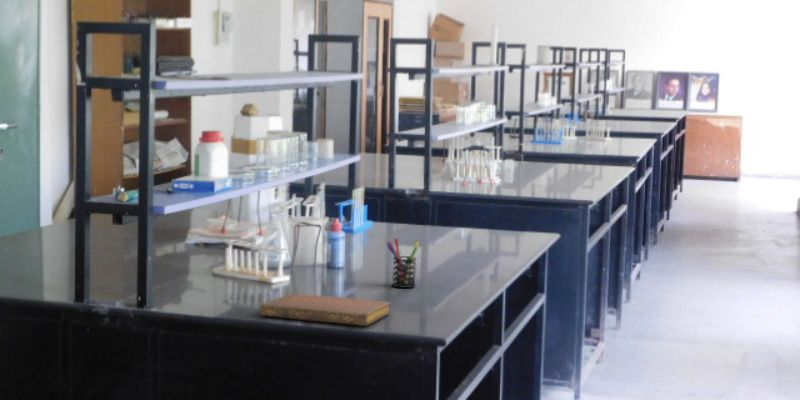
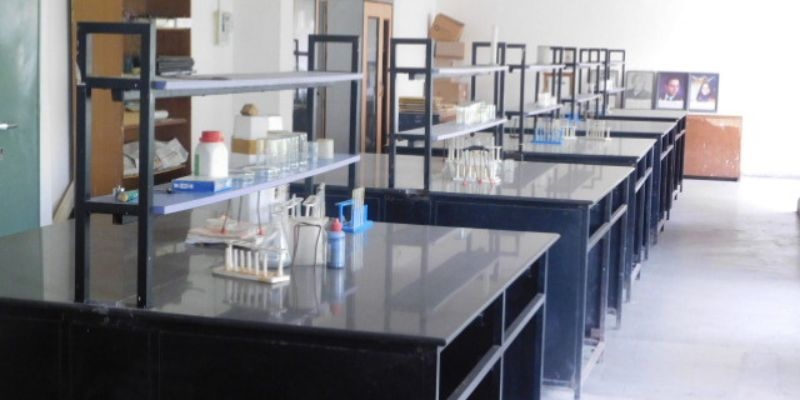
- notebook (326, 308)
- pen holder (405, 262)
